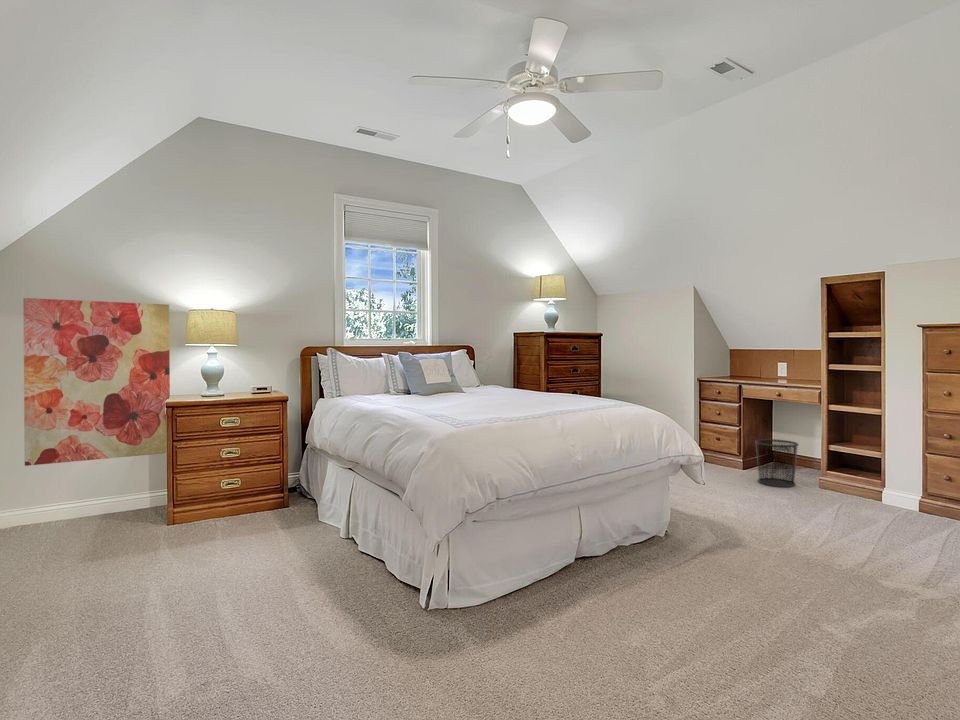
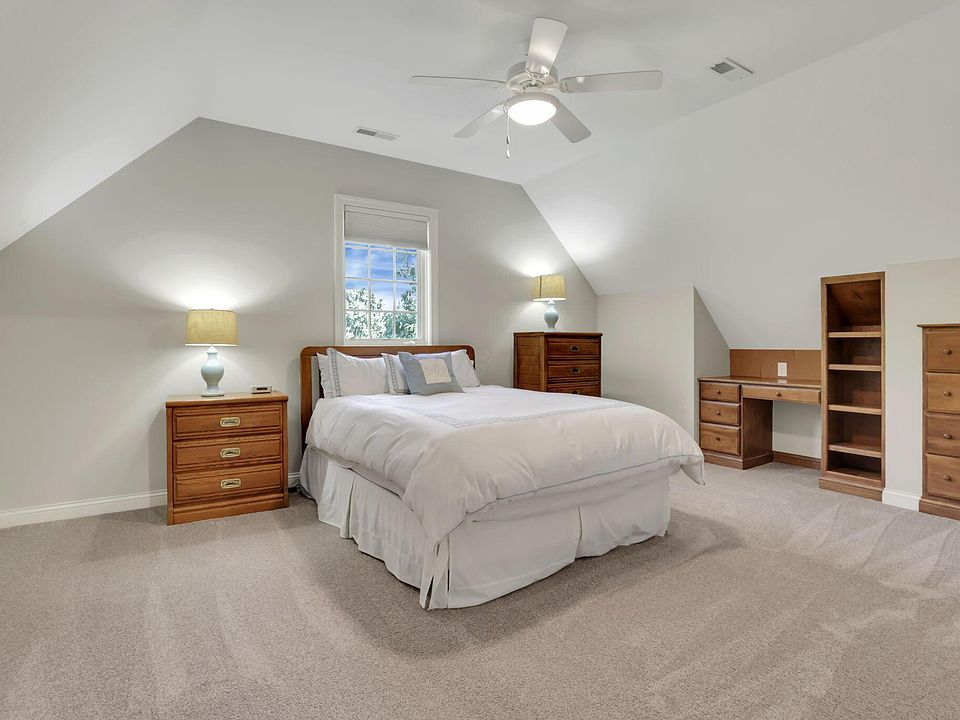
- wall art (101, 380)
- waste bin (776, 463)
